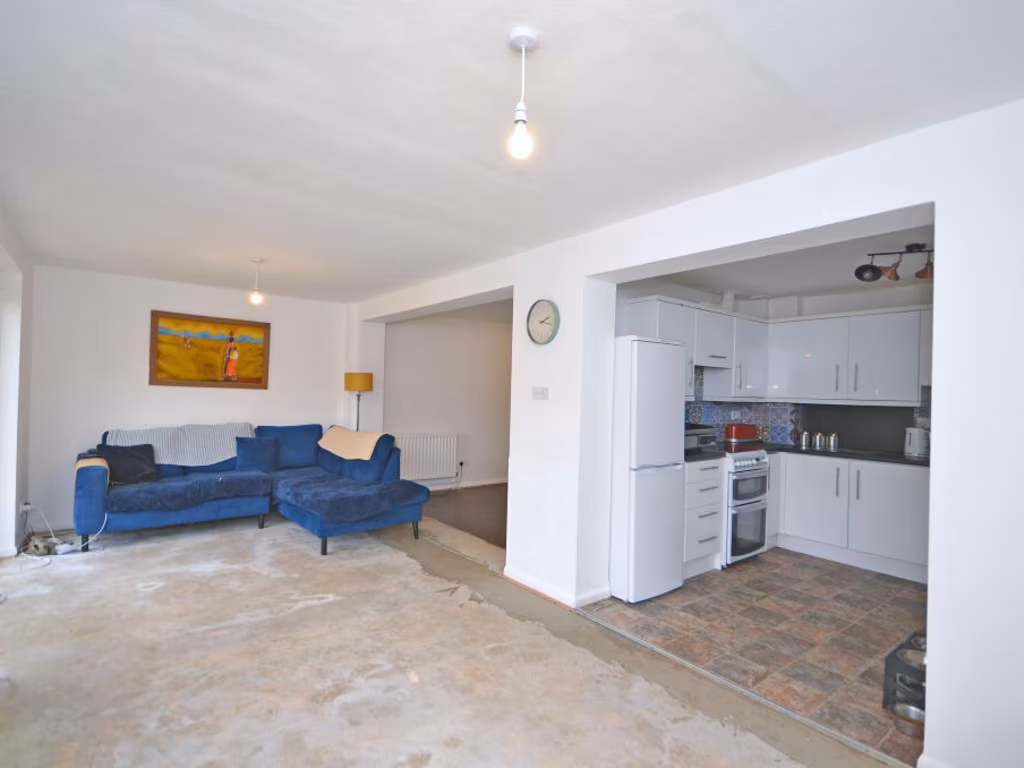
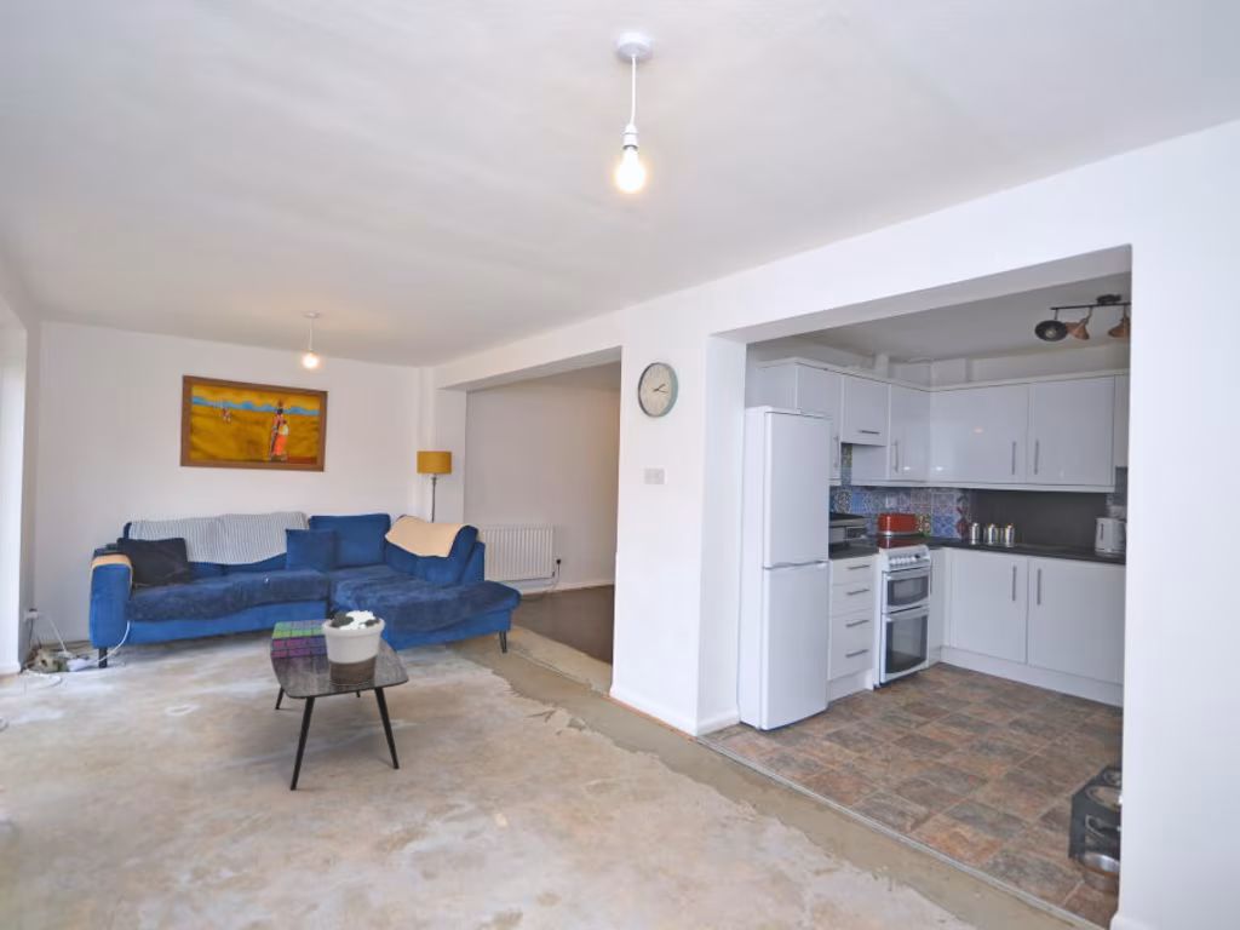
+ potted plant (352, 644)
+ coffee table (332, 693)
+ stack of books (302, 636)
